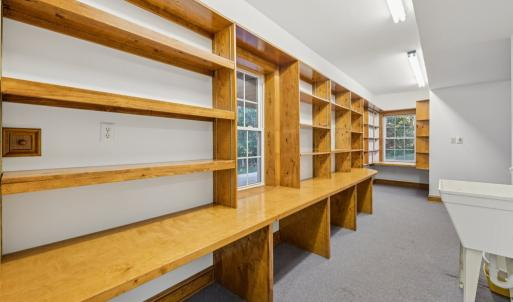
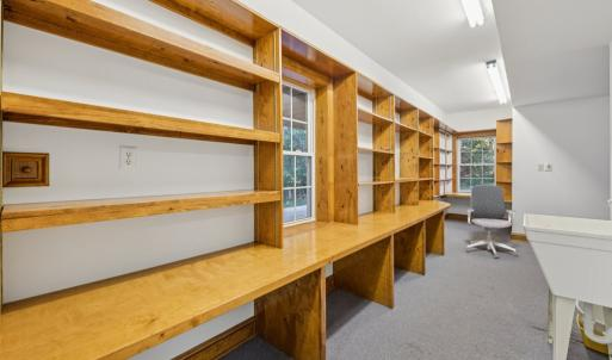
+ office chair (490, 218)
